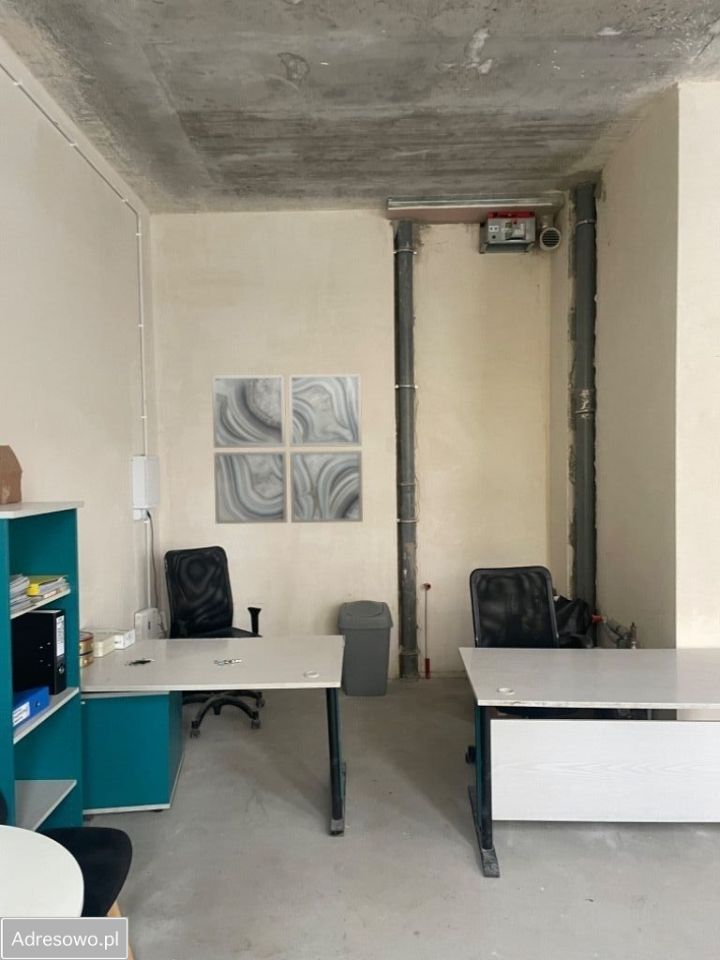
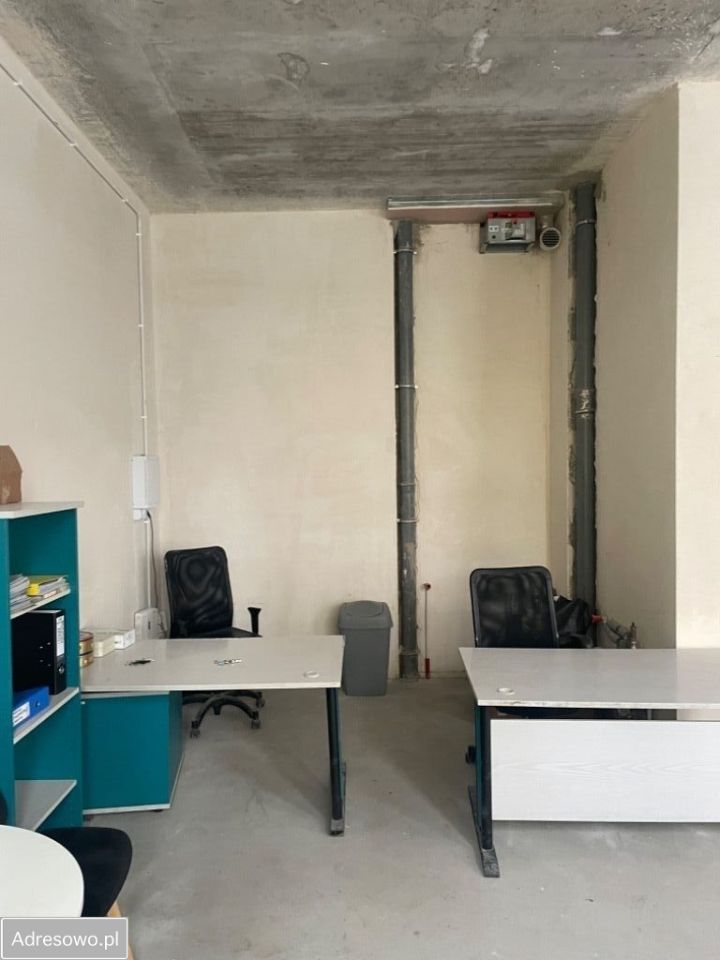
- wall art (285, 451)
